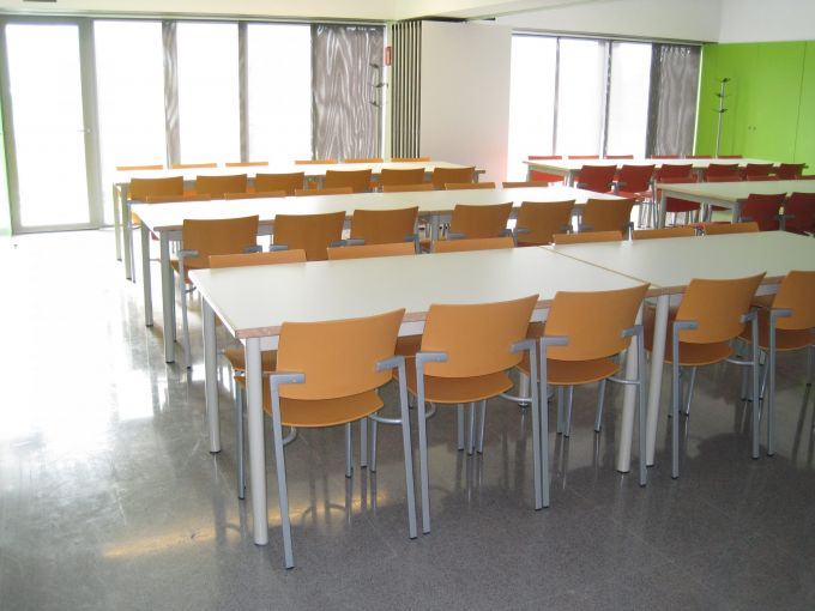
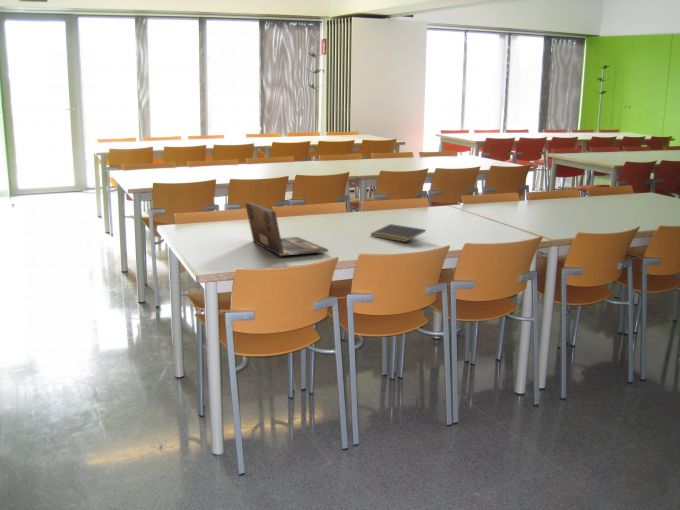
+ notepad (397, 232)
+ laptop (278, 227)
